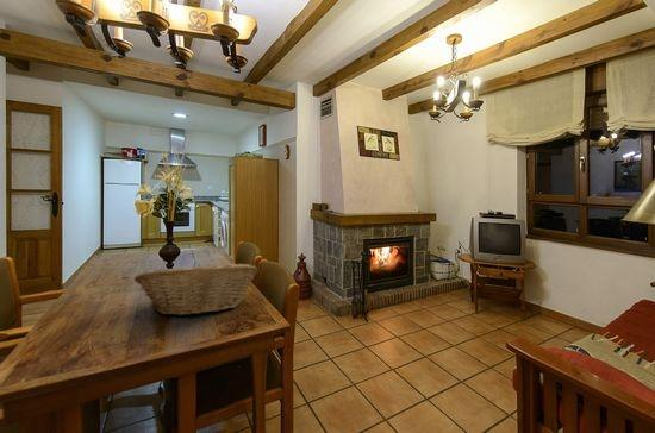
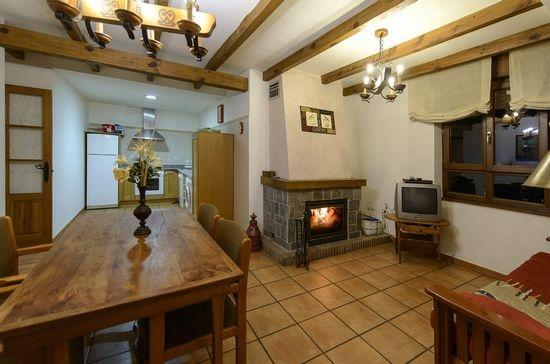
- fruit basket (200, 283)
